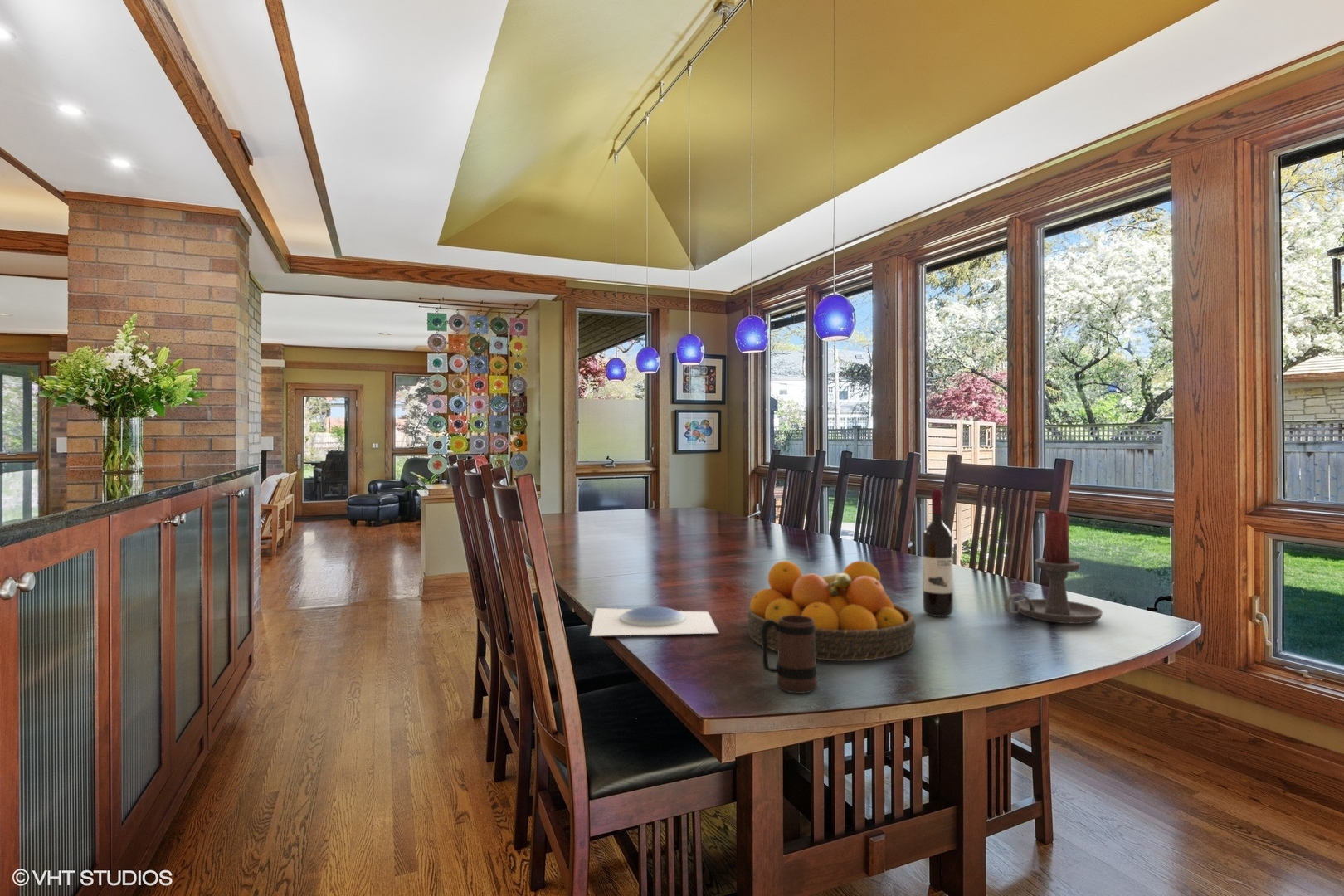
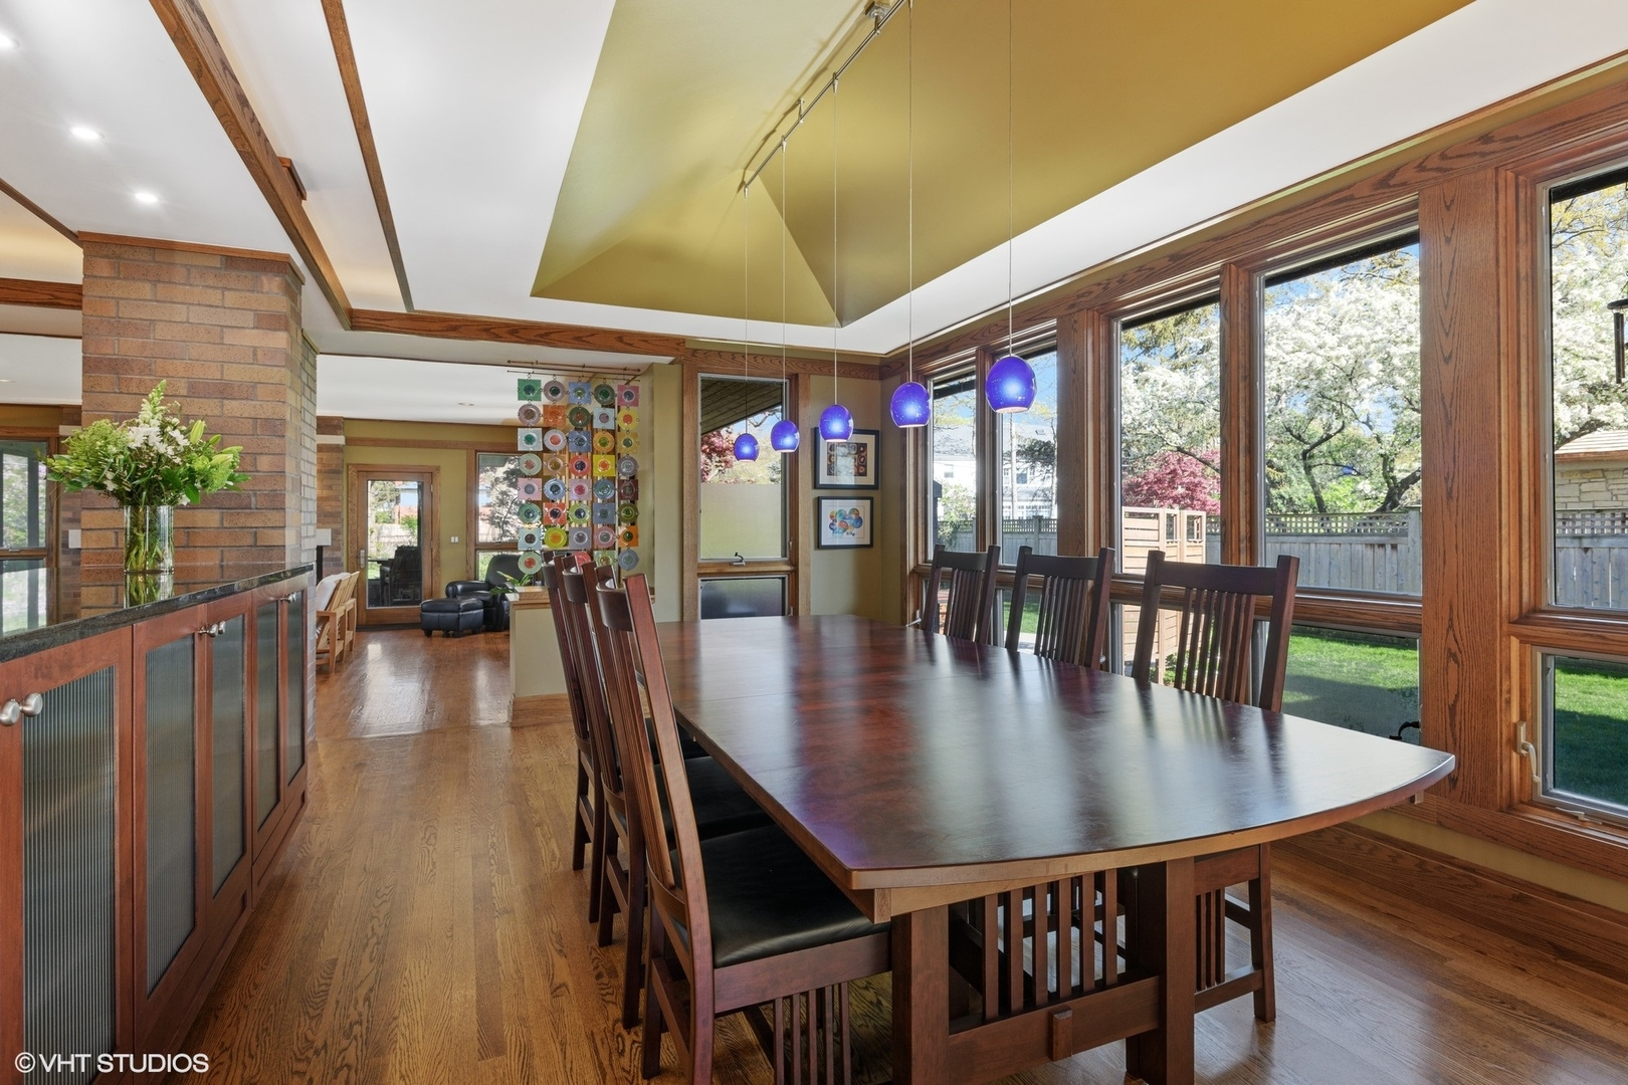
- candle holder (1047, 563)
- plate (652, 614)
- wine bottle (937, 551)
- mug (788, 652)
- fruit bowl (829, 600)
